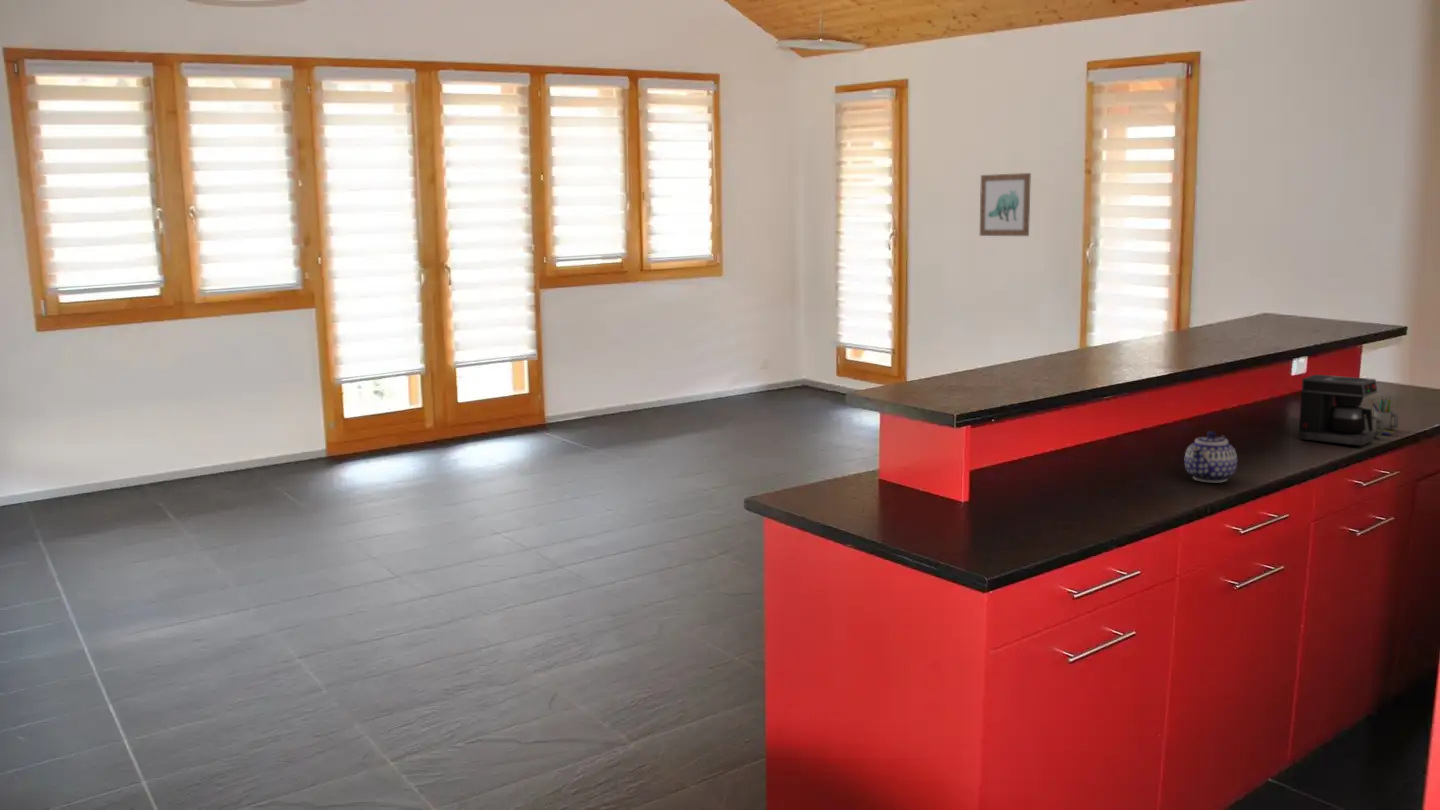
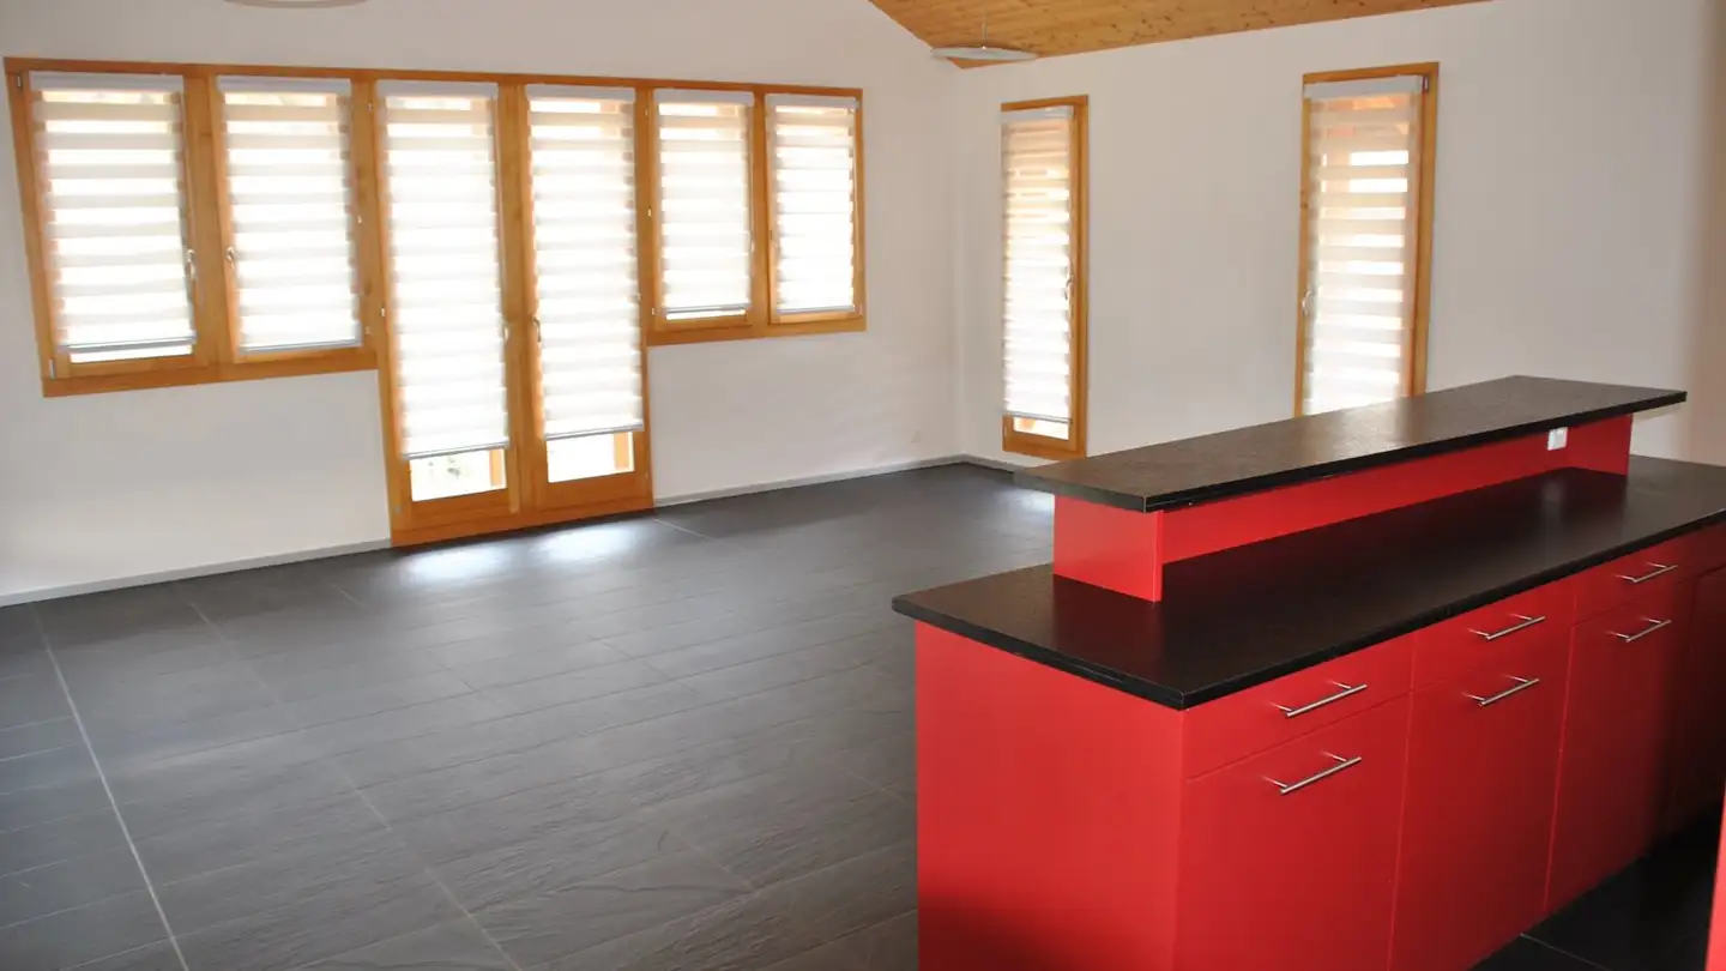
- coffee maker (1353, 404)
- teapot (1210, 455)
- wall art (1004, 205)
